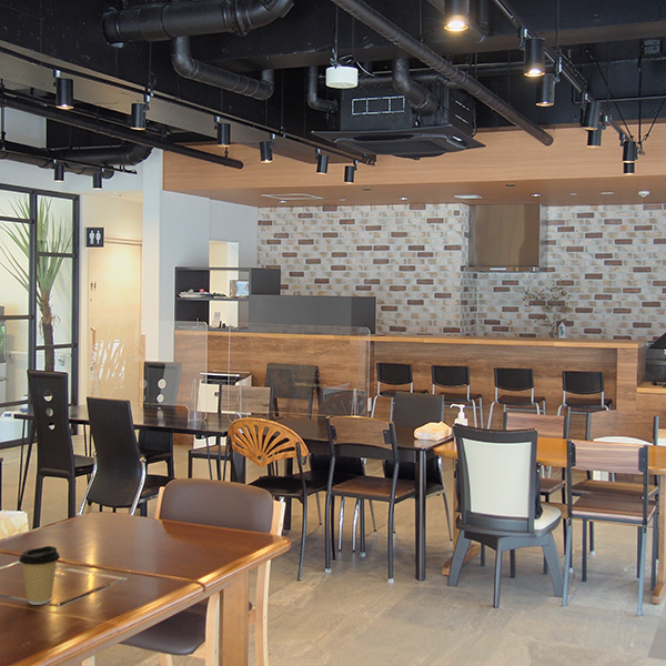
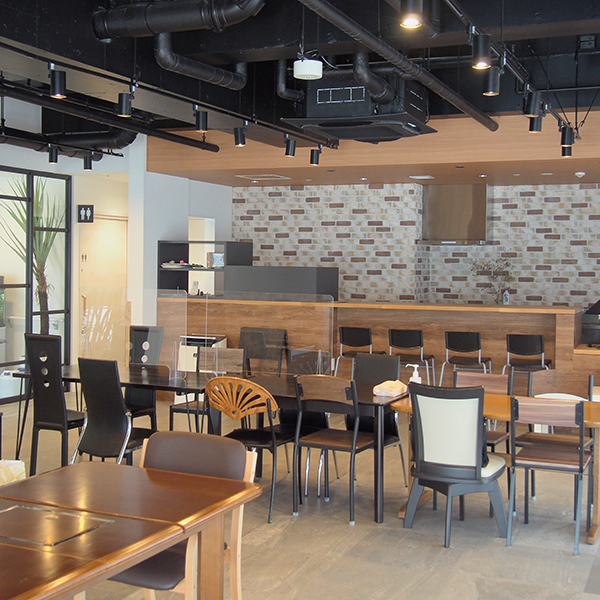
- coffee cup (39, 575)
